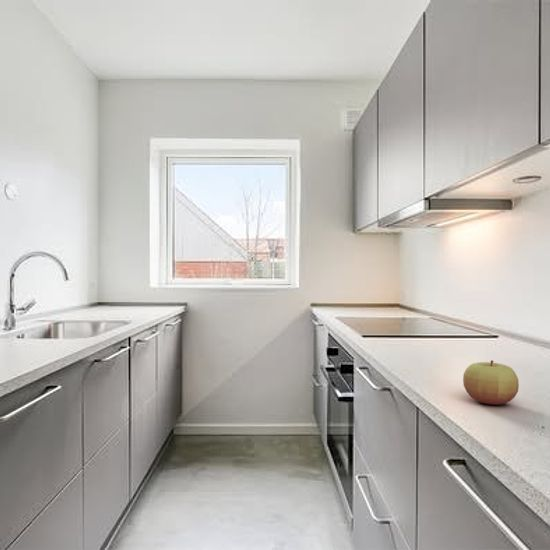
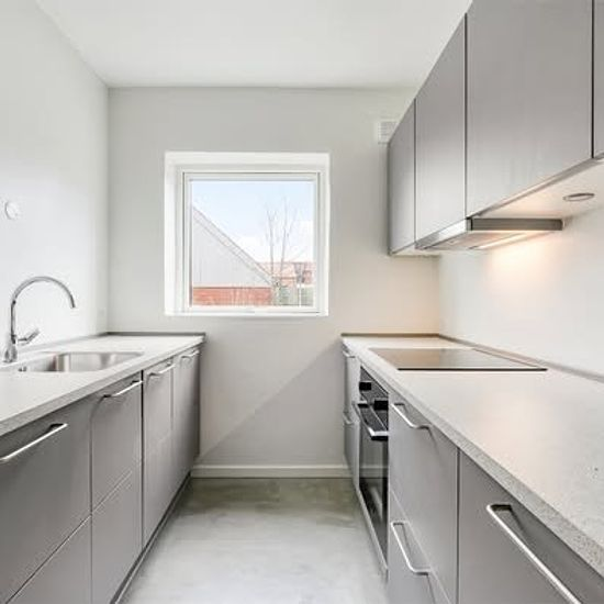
- apple (490, 381)
